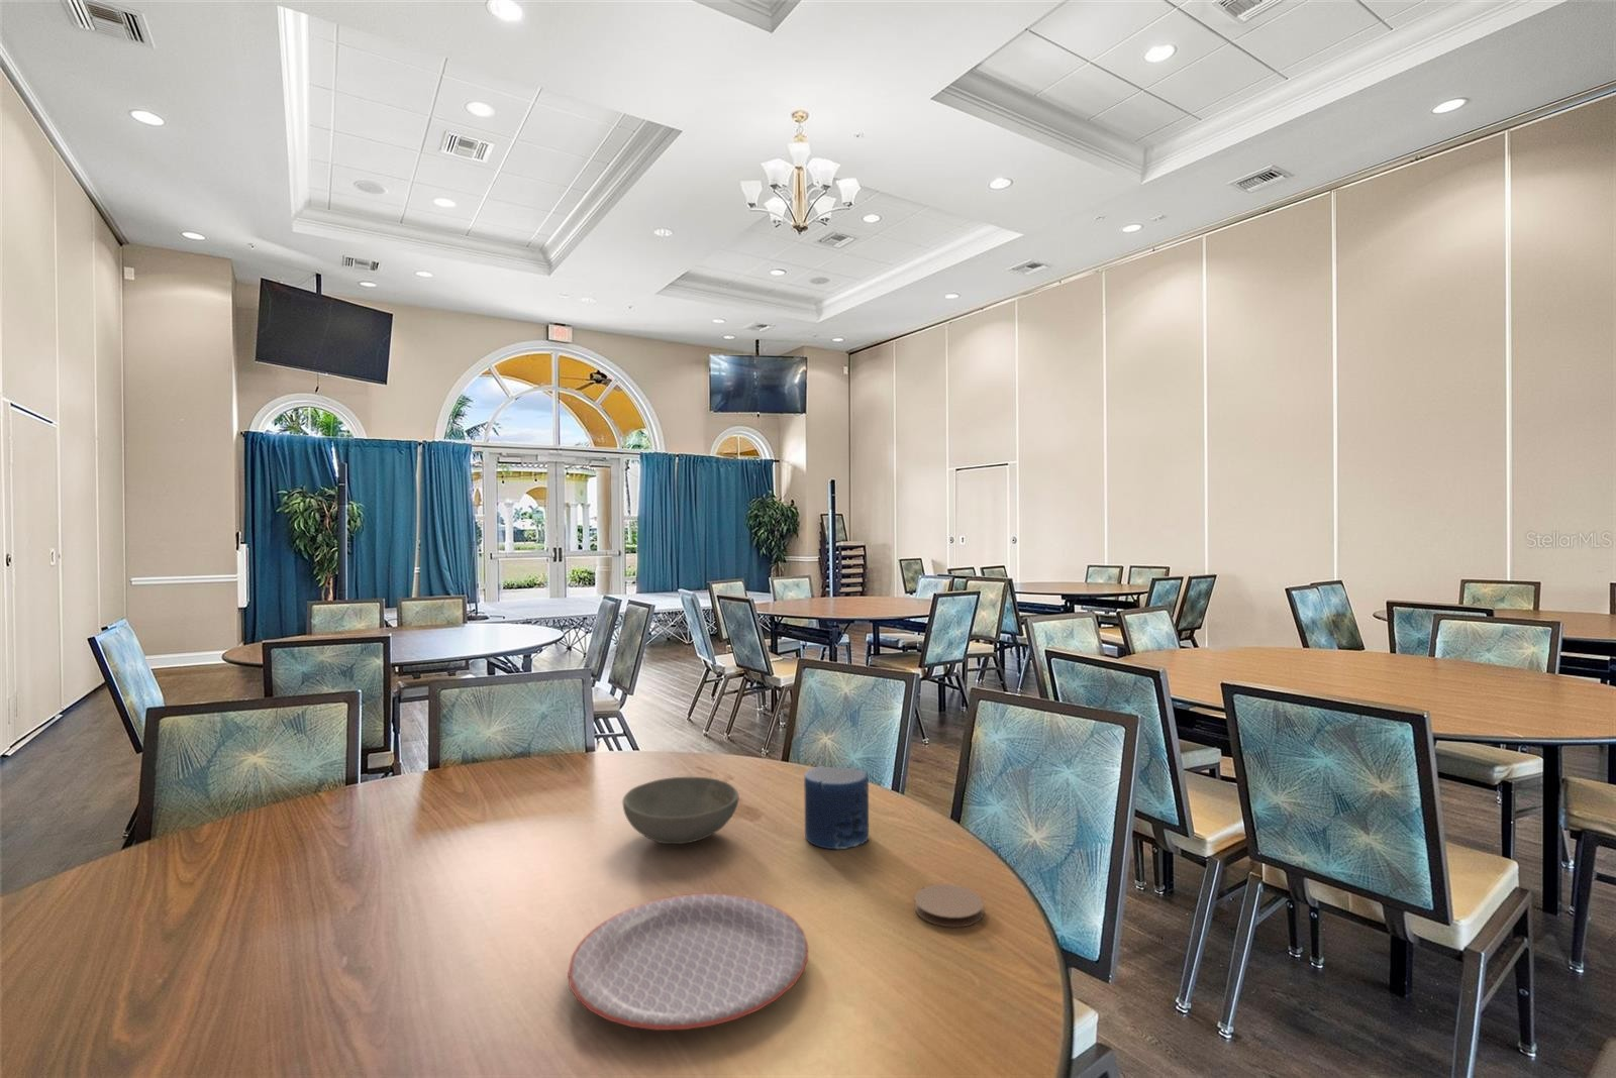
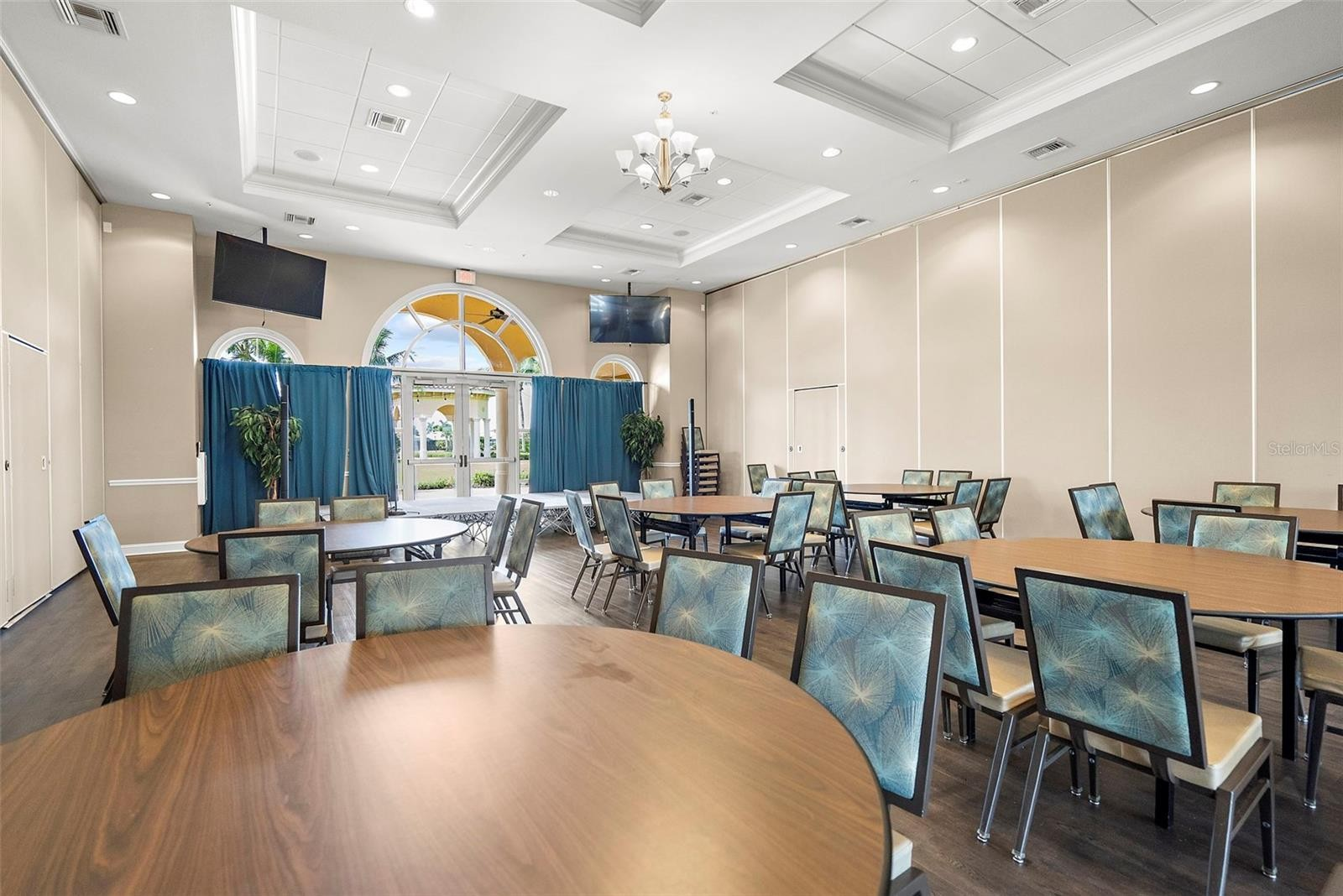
- plate (691, 958)
- bowl (682, 815)
- coaster (948, 905)
- candle (836, 805)
